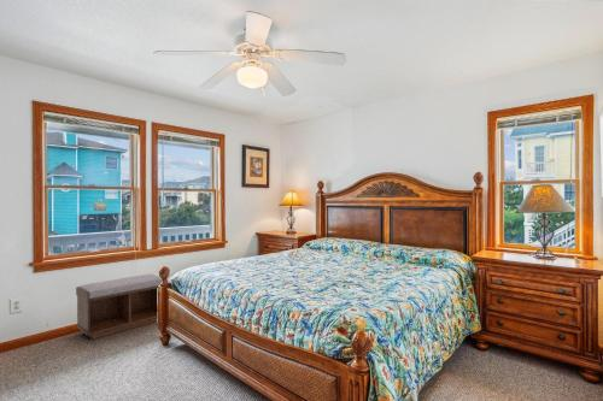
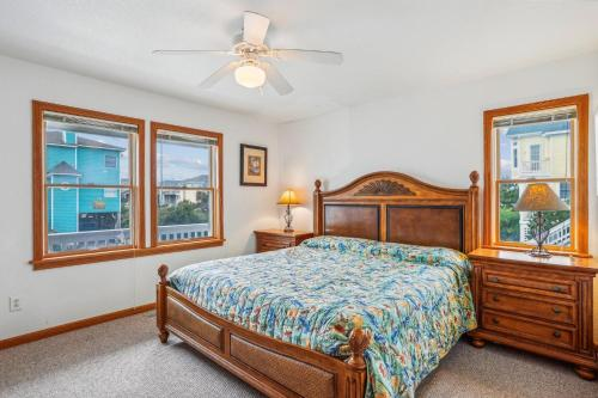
- bench (123, 302)
